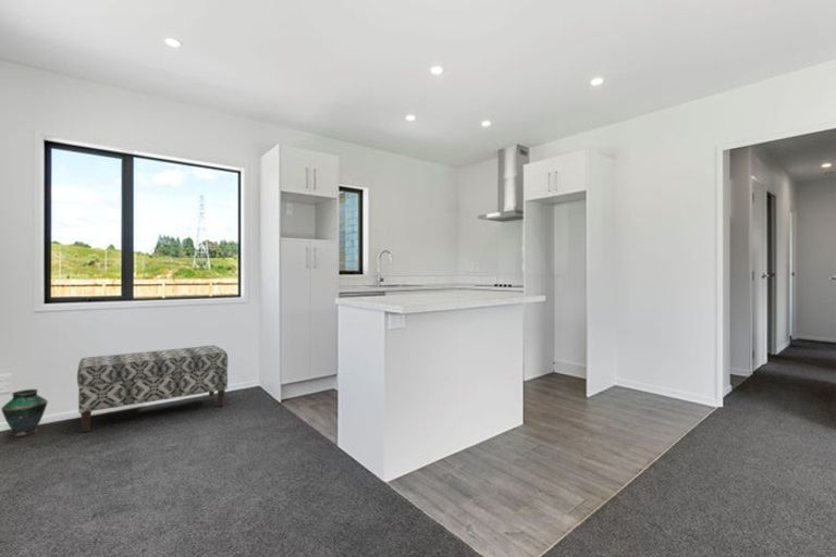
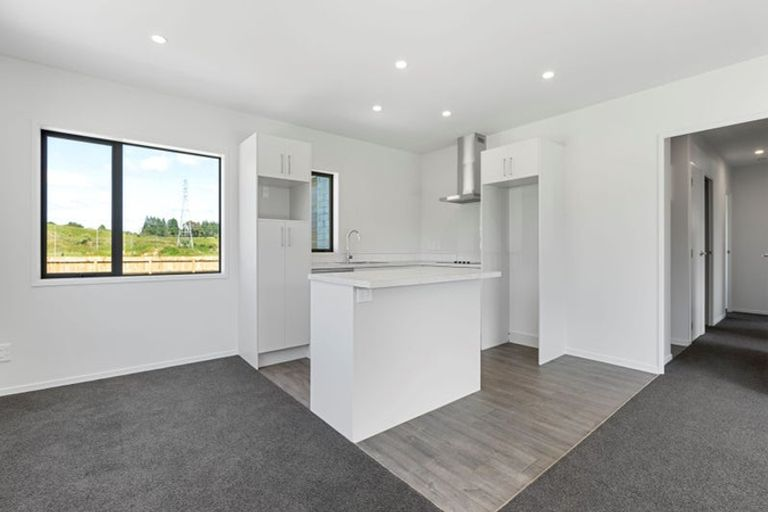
- vase (25, 411)
- bench (157, 383)
